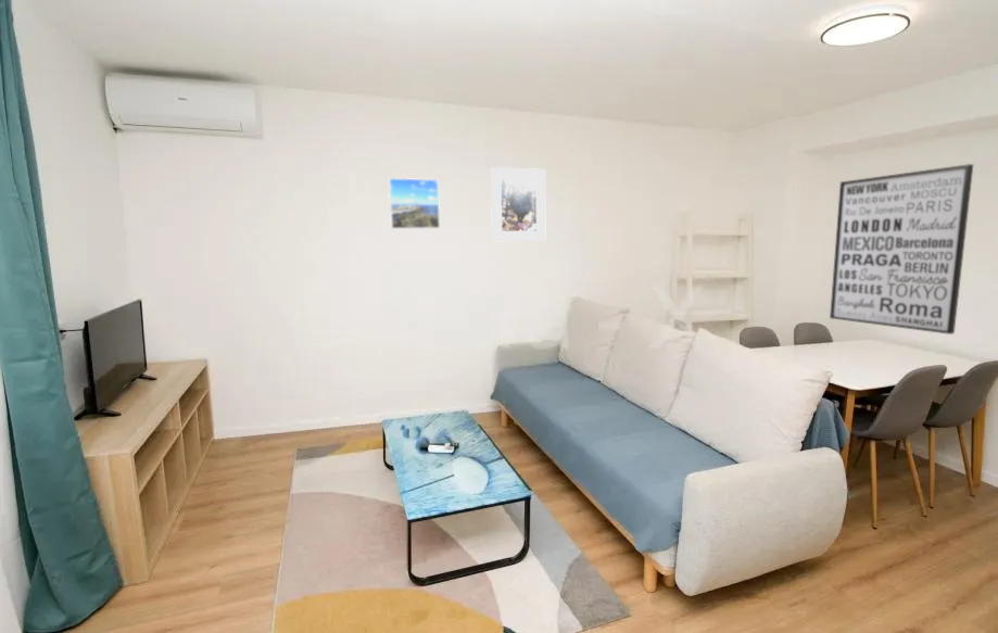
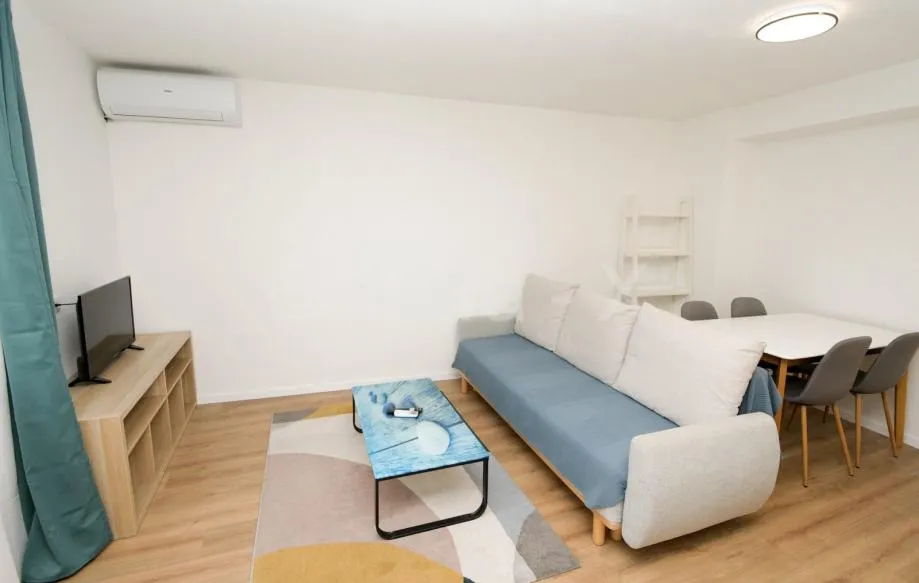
- wall art (892, 251)
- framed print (518, 204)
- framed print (414, 203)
